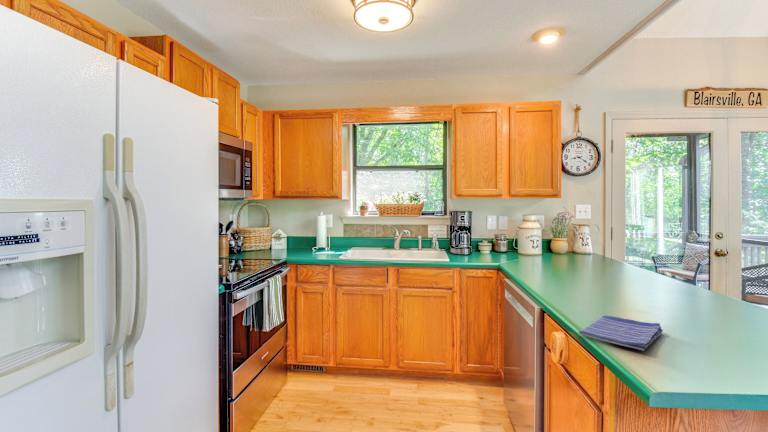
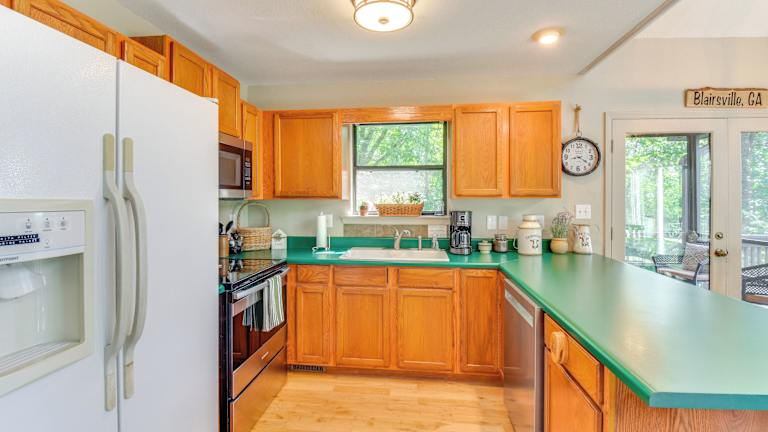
- dish towel (621, 329)
